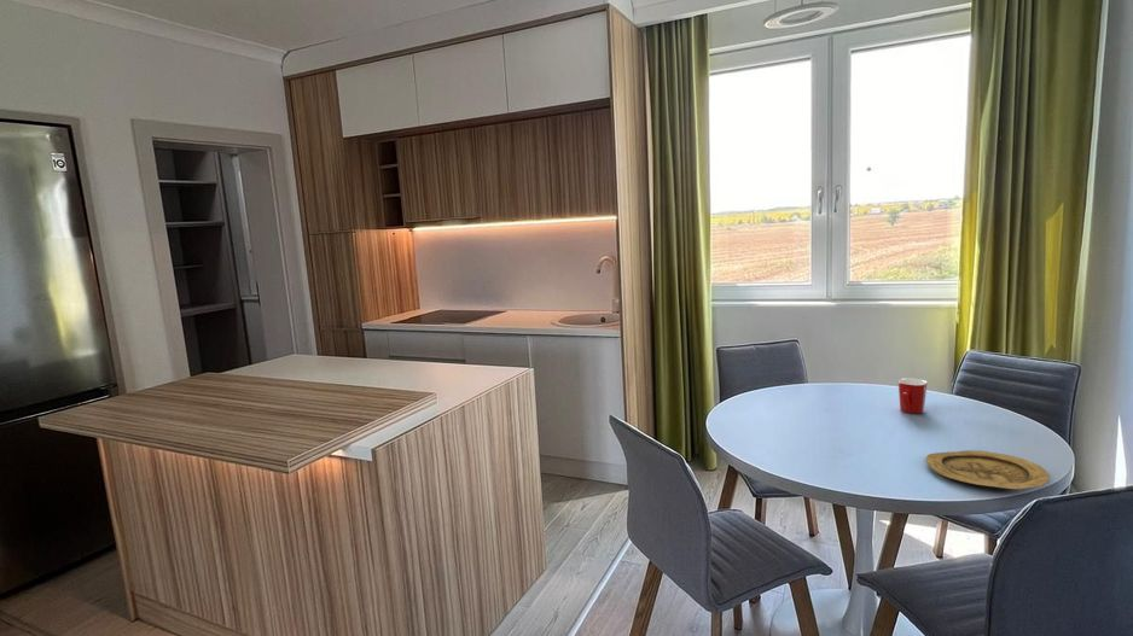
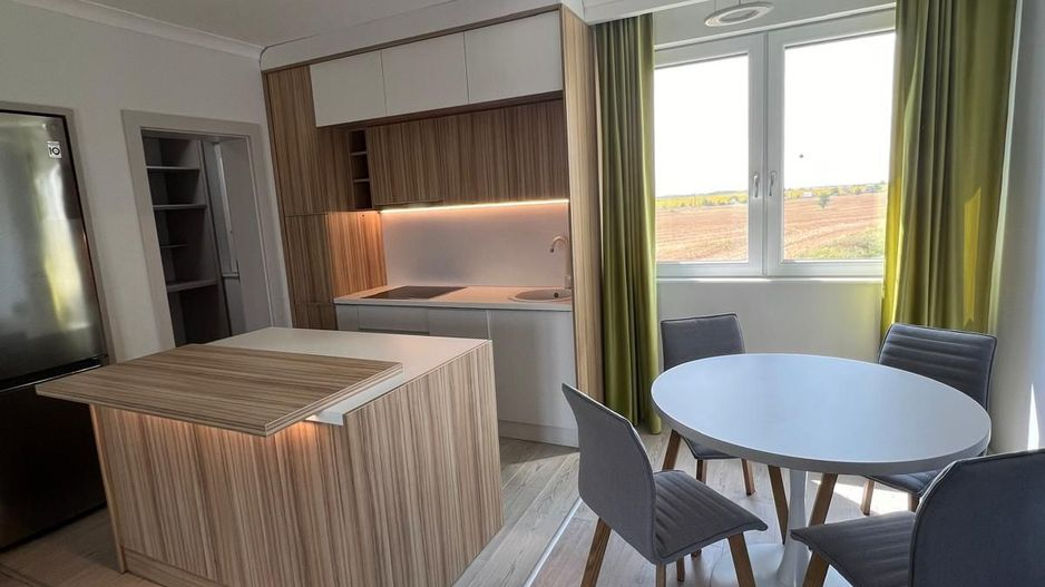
- plate (983, 468)
- mug (910, 397)
